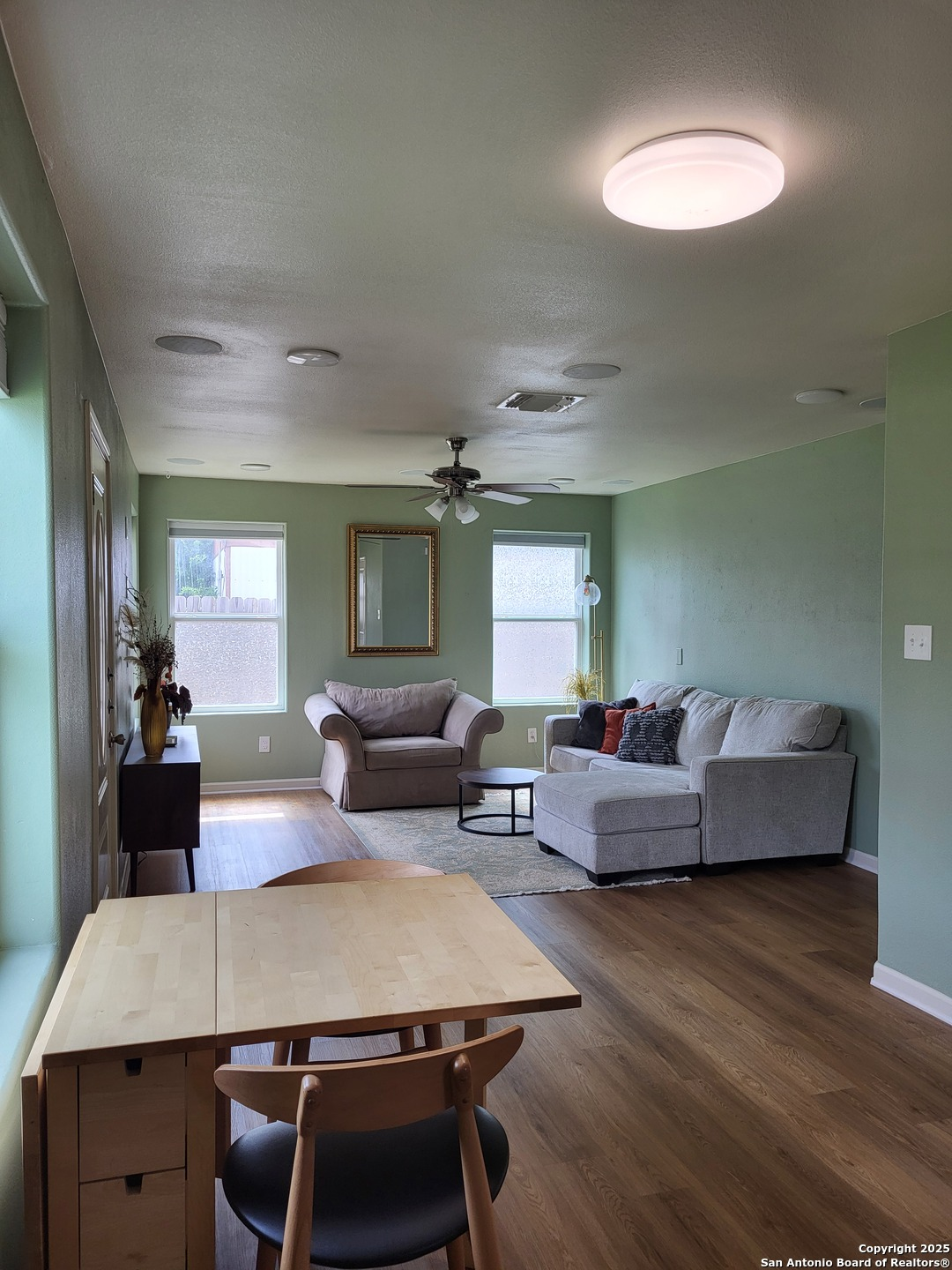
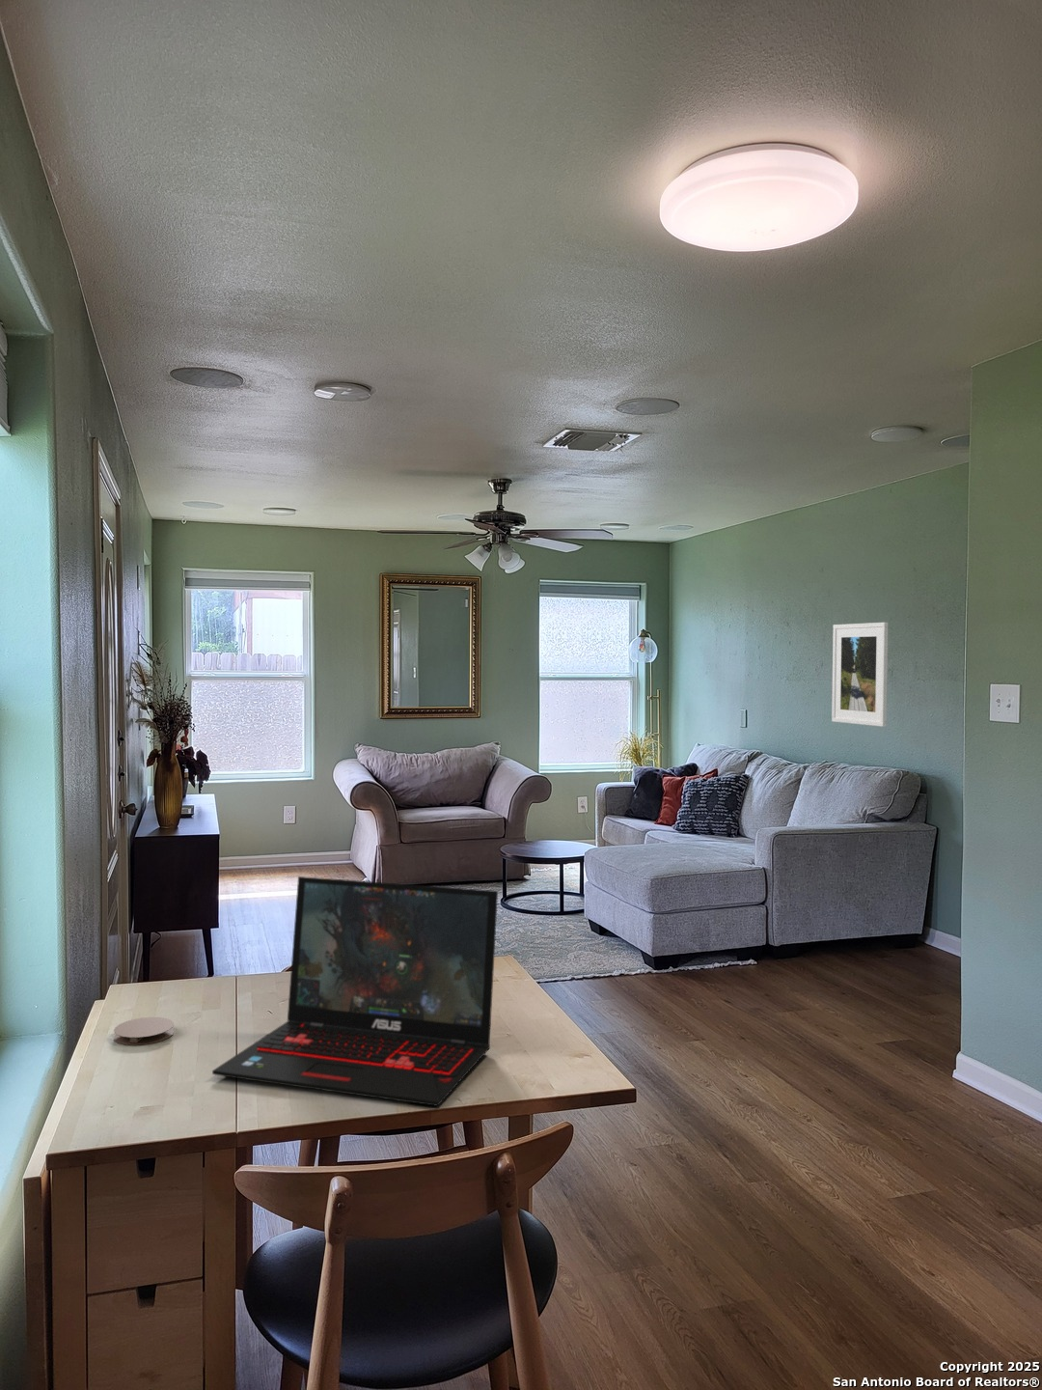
+ coaster (143, 1030)
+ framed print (859, 674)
+ laptop (361, 981)
